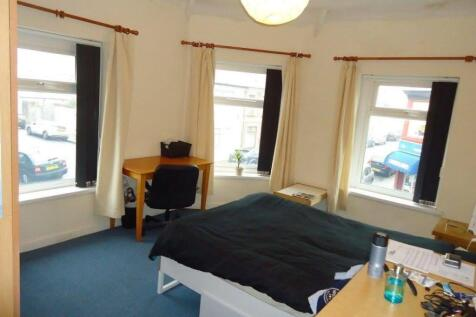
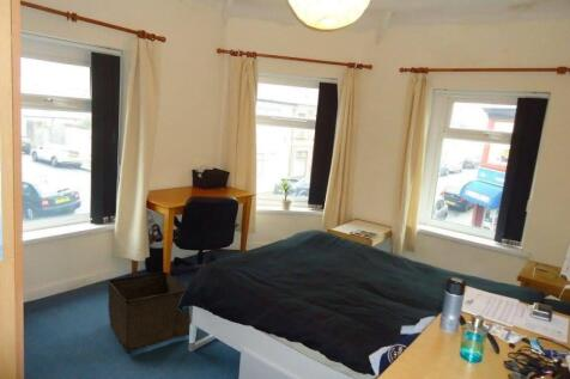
+ storage bin (148, 307)
